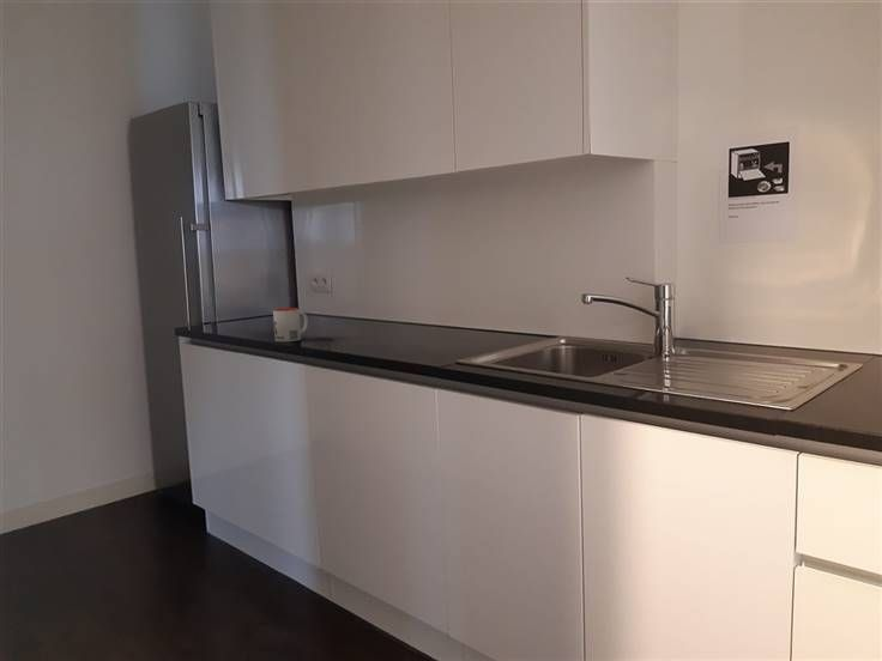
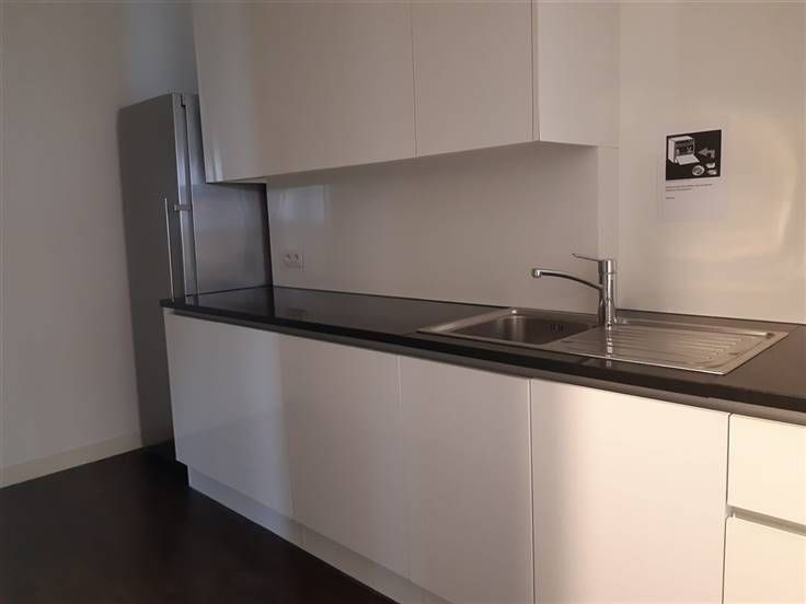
- mug (291, 323)
